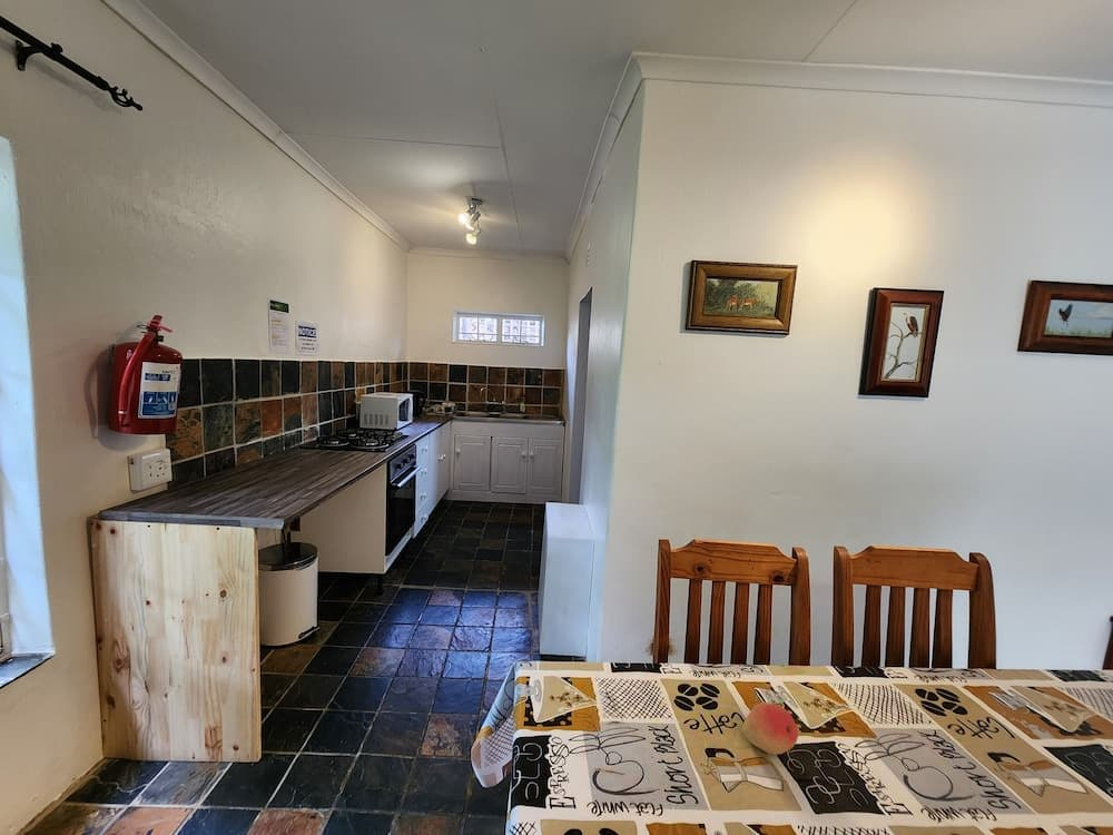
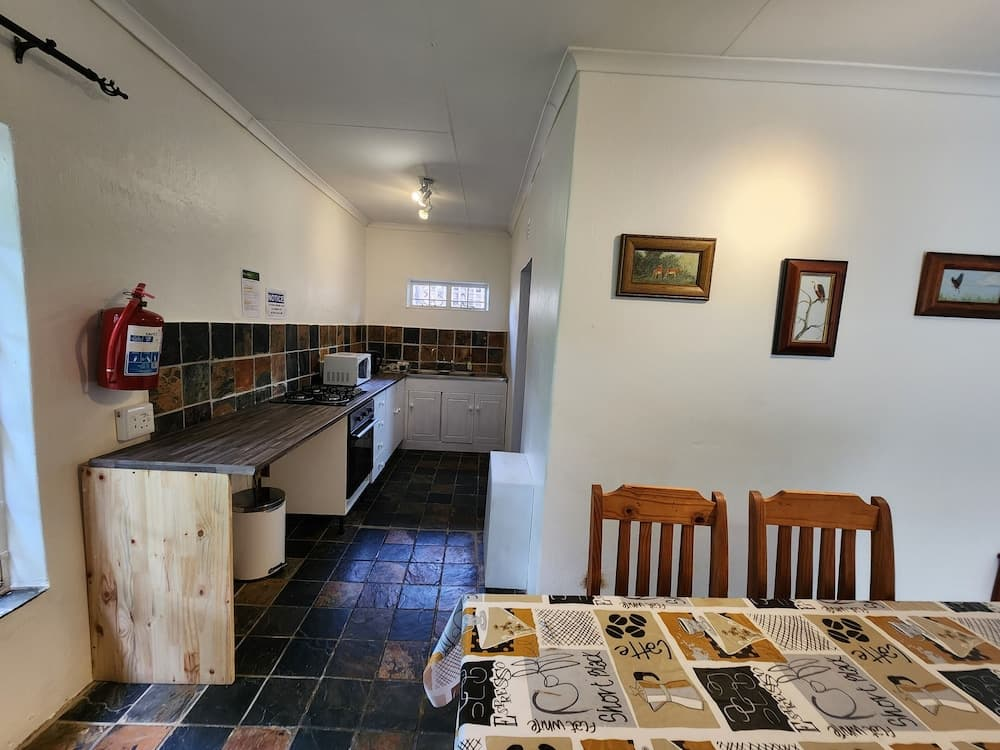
- fruit (769, 727)
